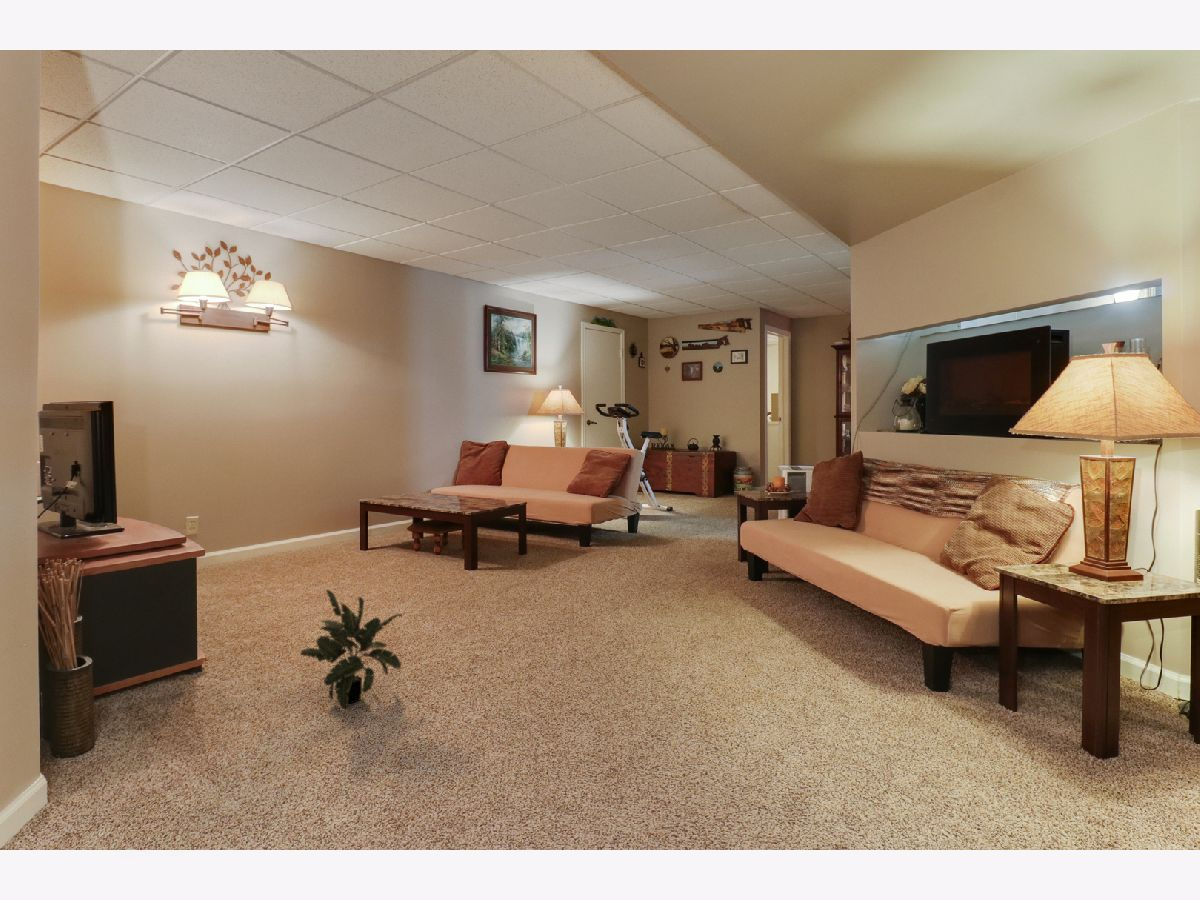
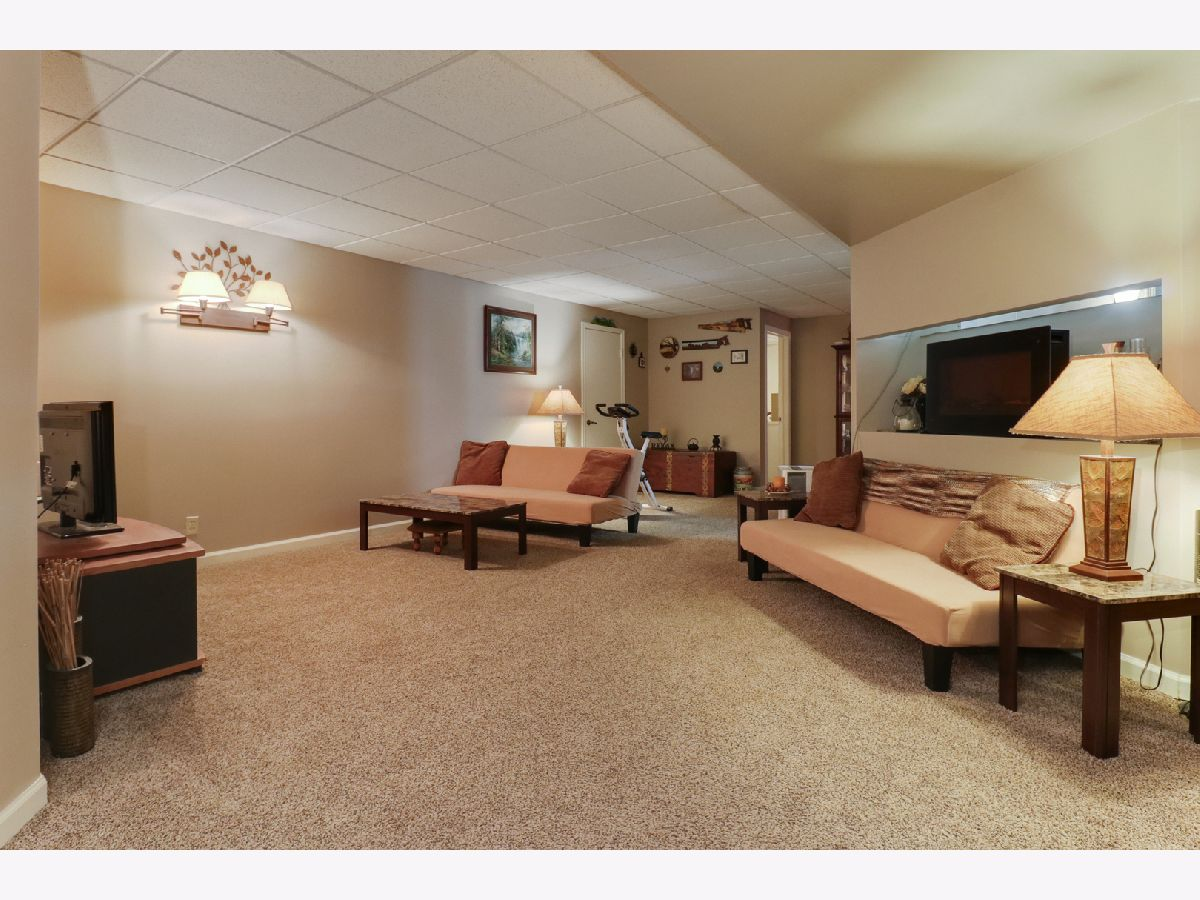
- potted plant (352, 644)
